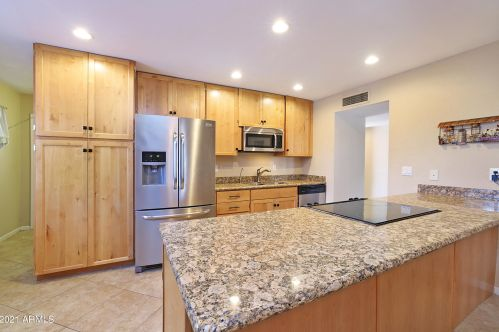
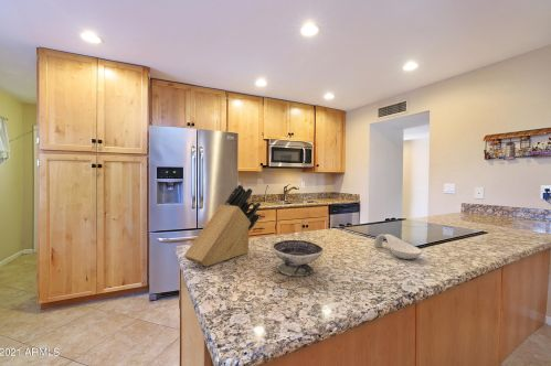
+ bowl (297, 258)
+ spoon rest (394, 245)
+ knife block (226, 219)
